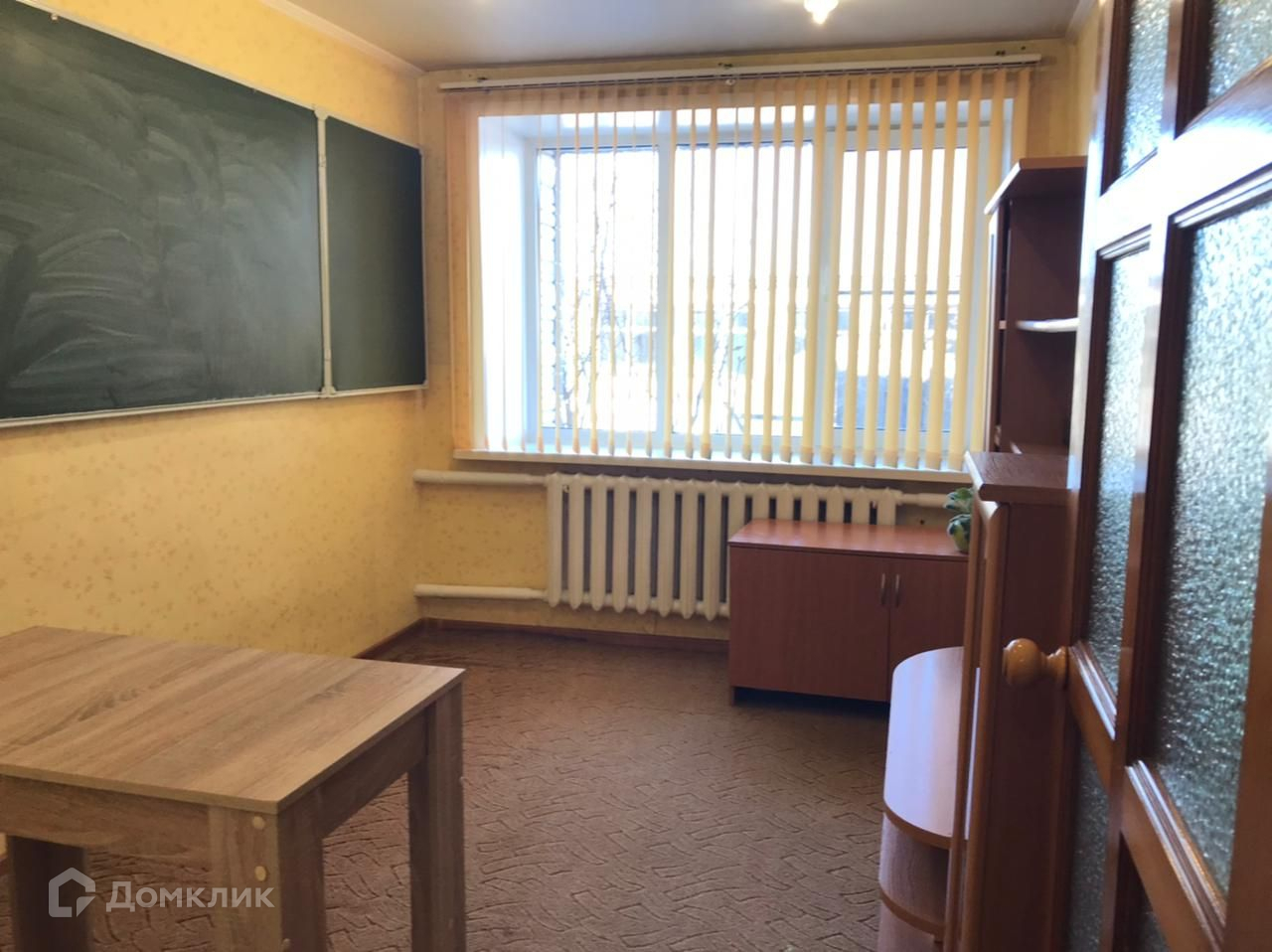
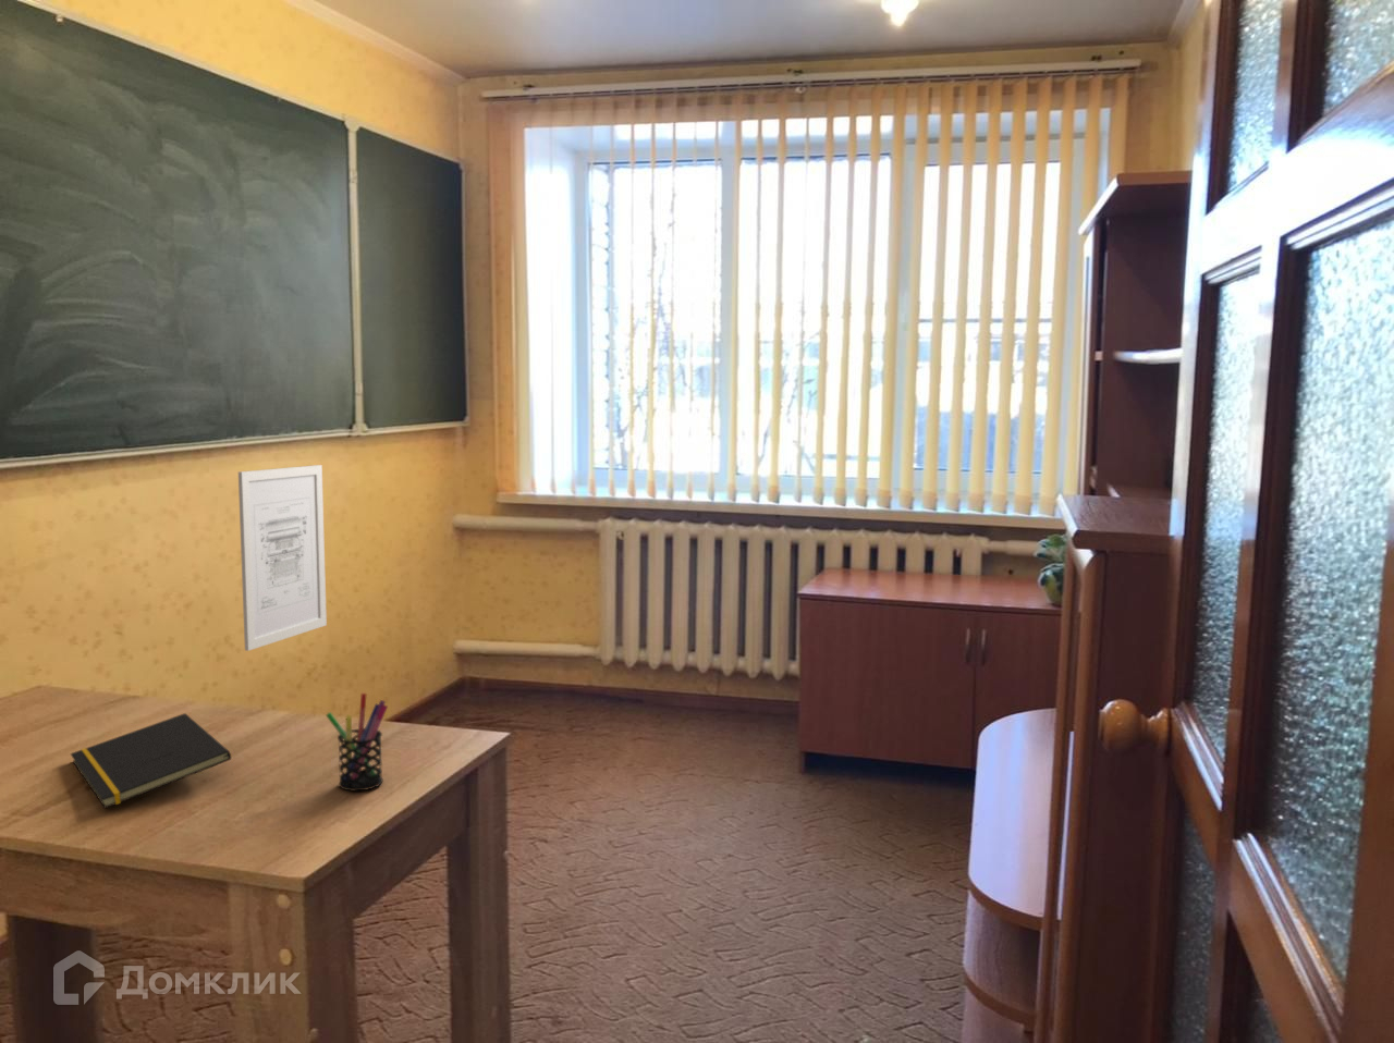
+ notepad (148, 756)
+ wall art (284, 553)
+ pen holder (355, 741)
